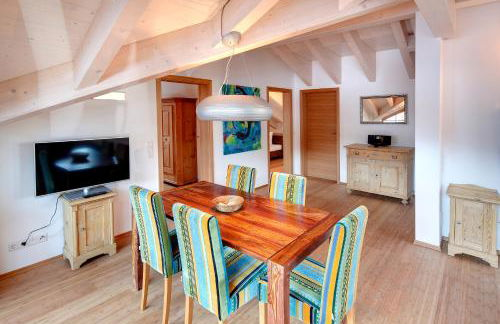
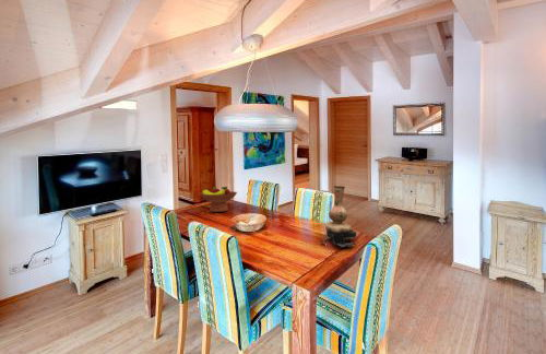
+ vase (339, 213)
+ fruit bowl (218, 198)
